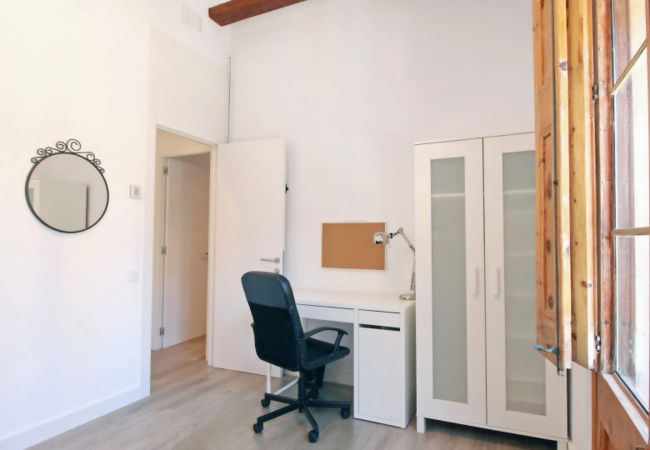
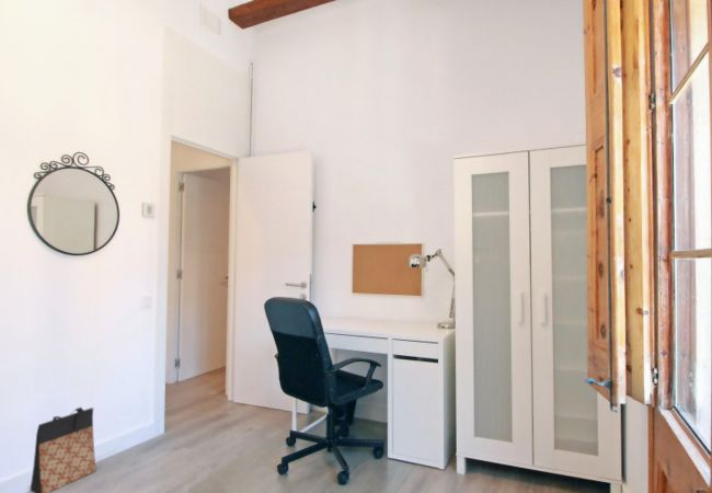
+ bag (66, 445)
